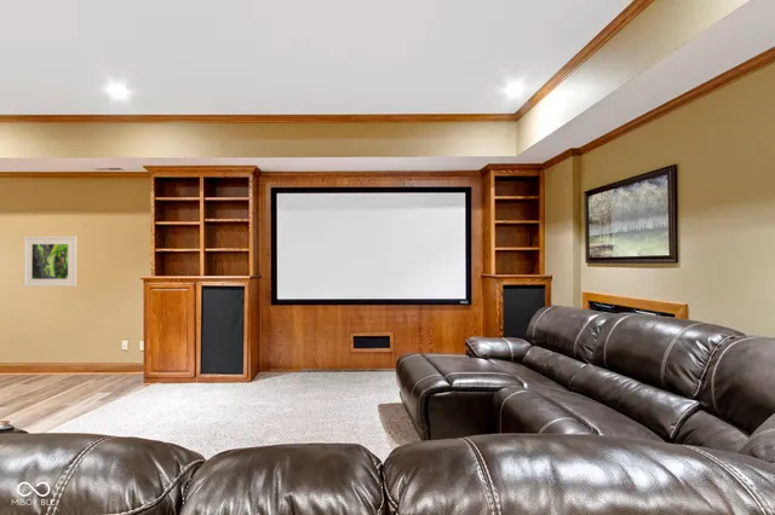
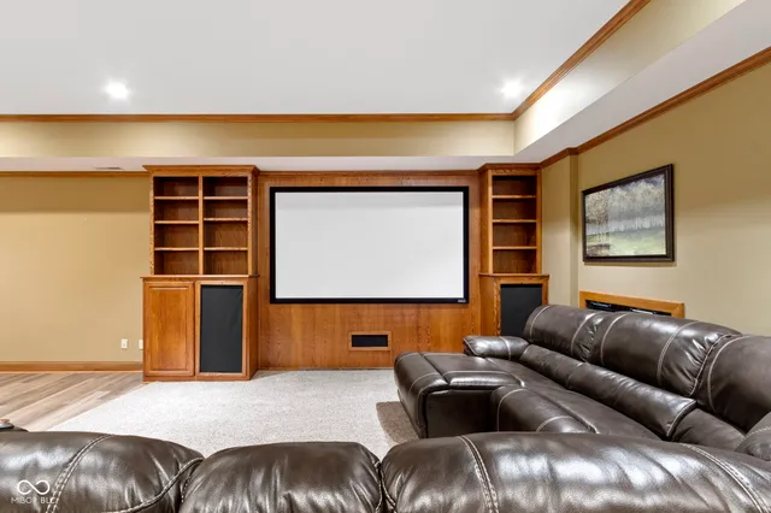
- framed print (50, 261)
